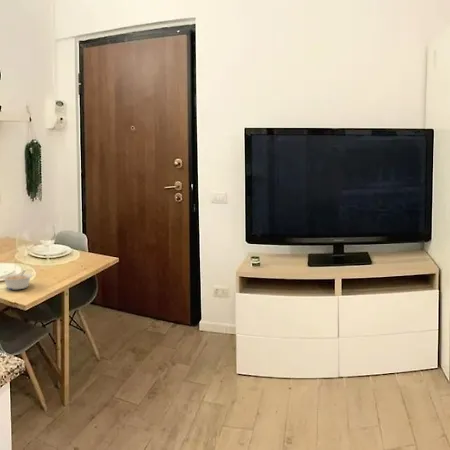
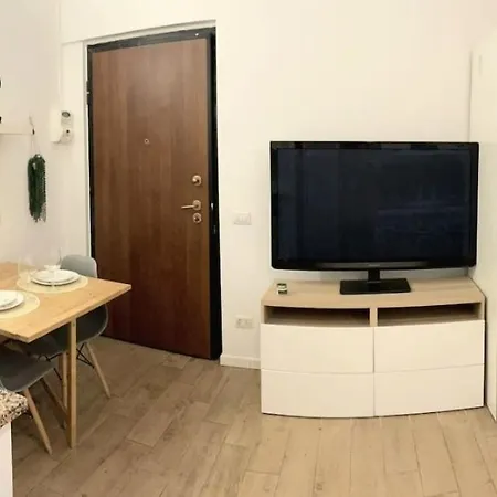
- legume (17, 280)
